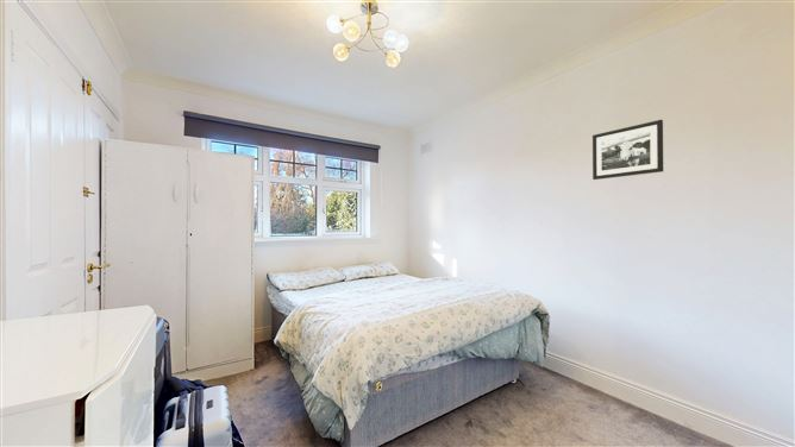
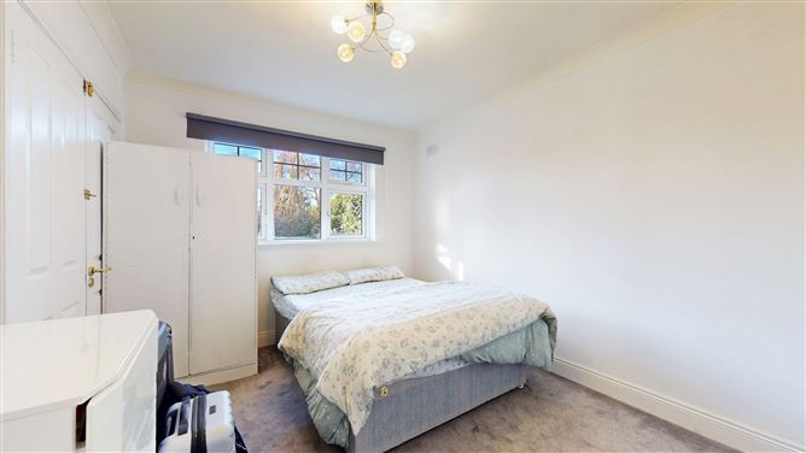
- picture frame (625, 151)
